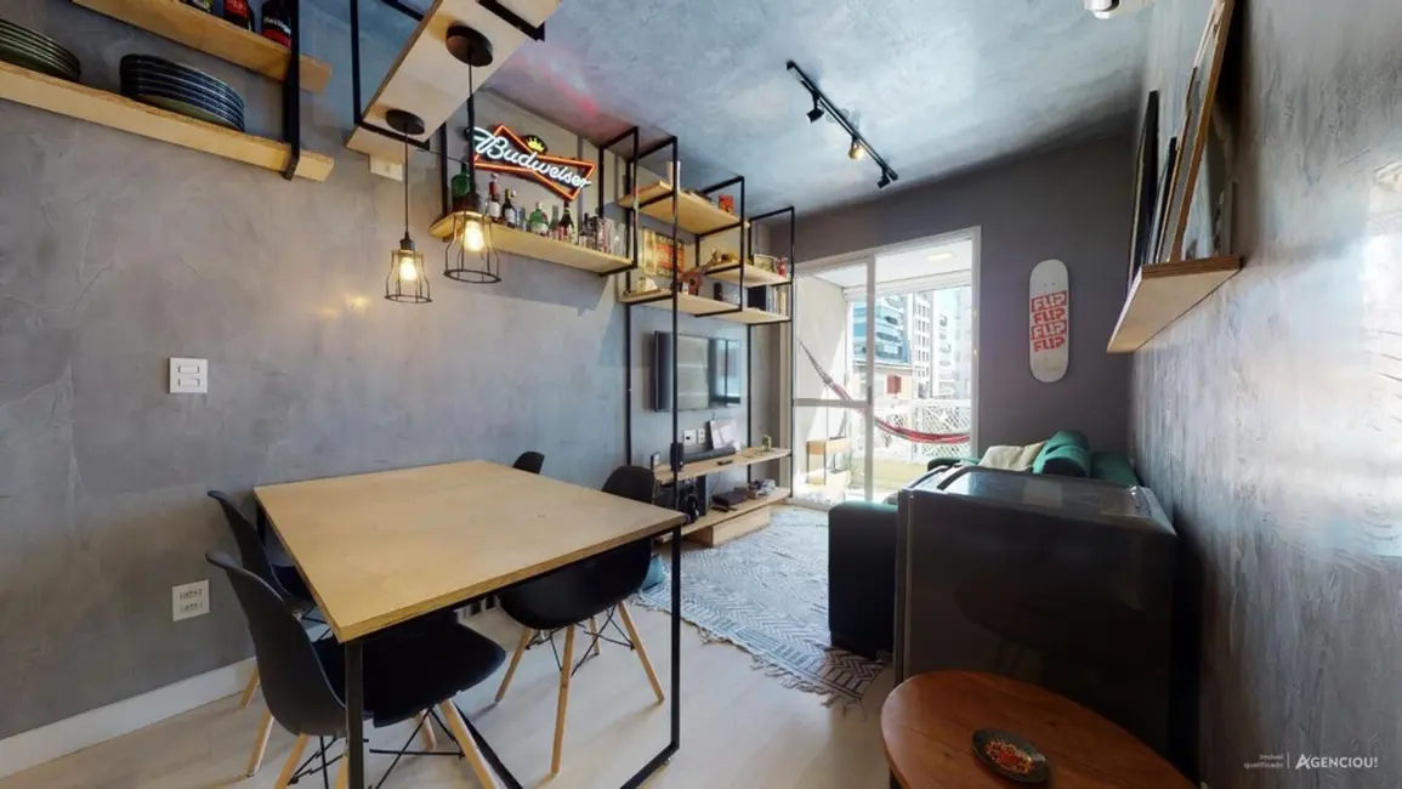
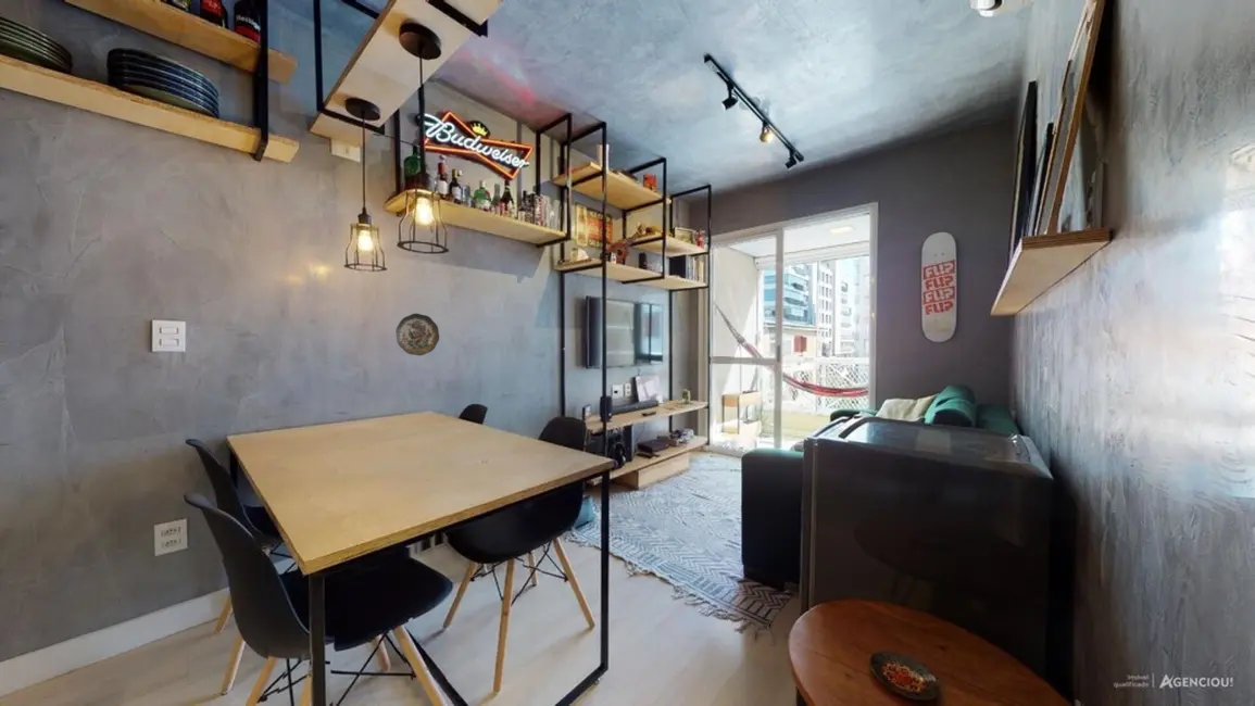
+ decorative plate (417, 335)
